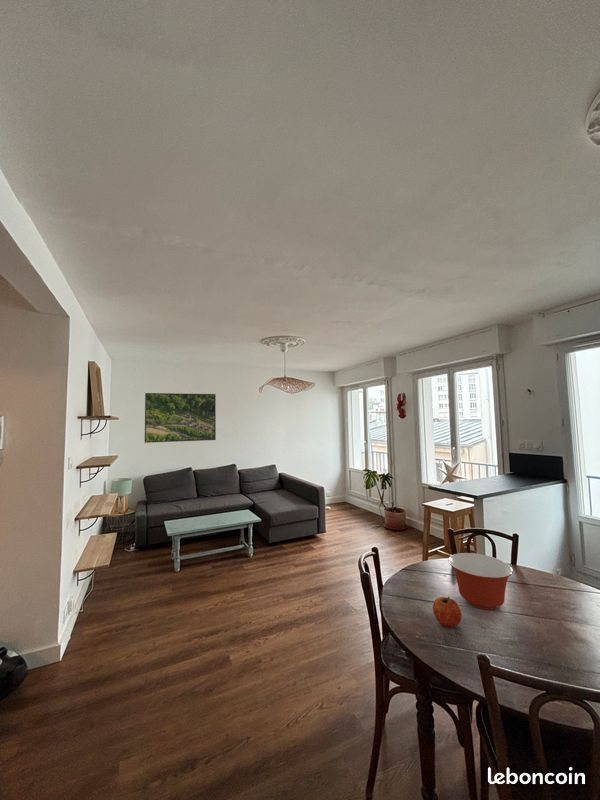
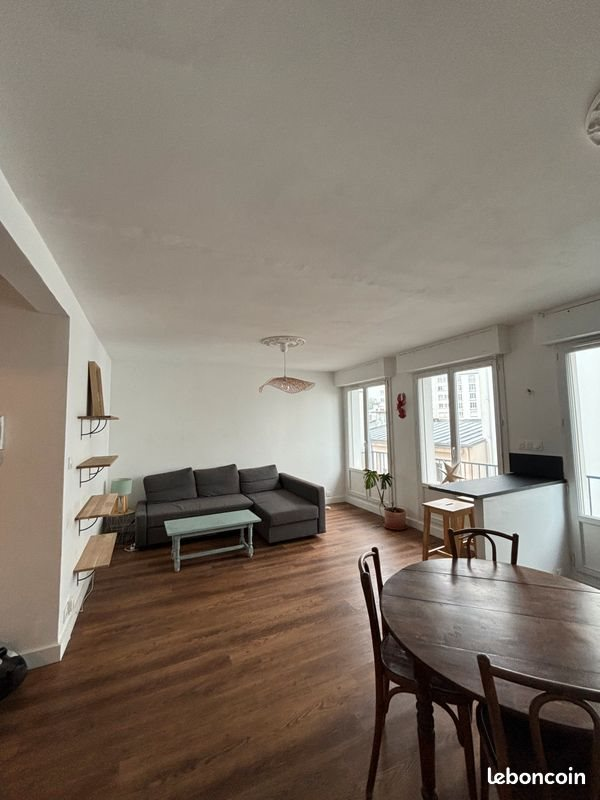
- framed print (181, 417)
- mixing bowl (480, 582)
- fruit (446, 610)
